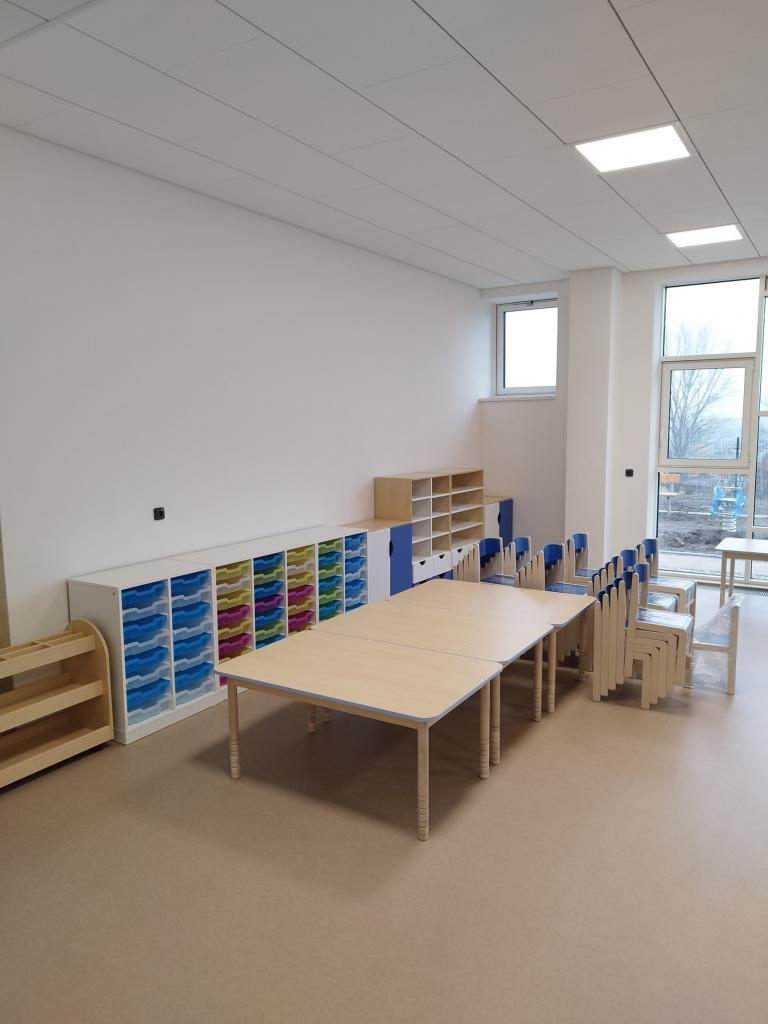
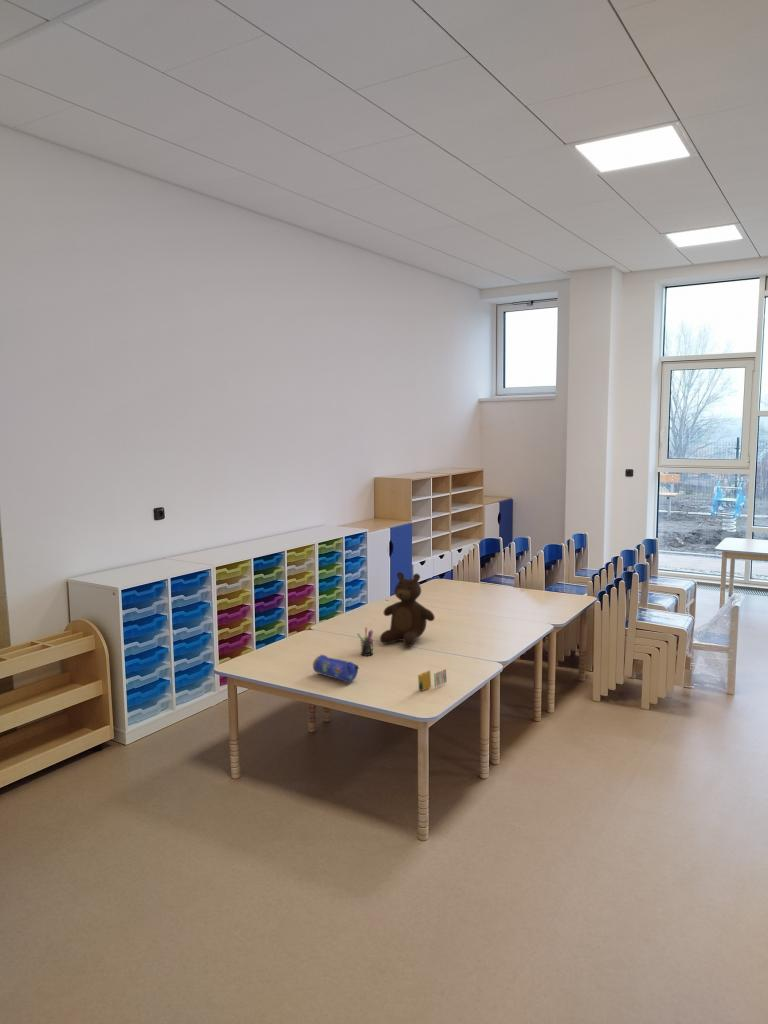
+ teddy bear (404, 608)
+ crayon (430, 678)
+ pencil case (335, 667)
+ pen holder (365, 641)
